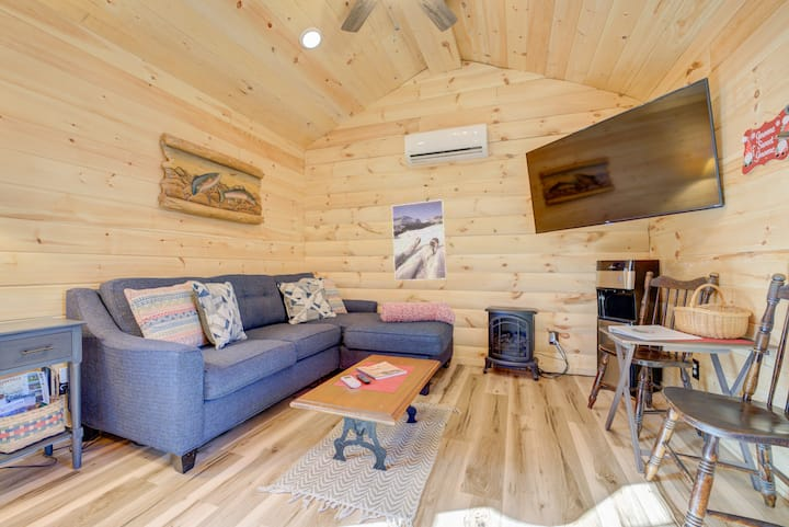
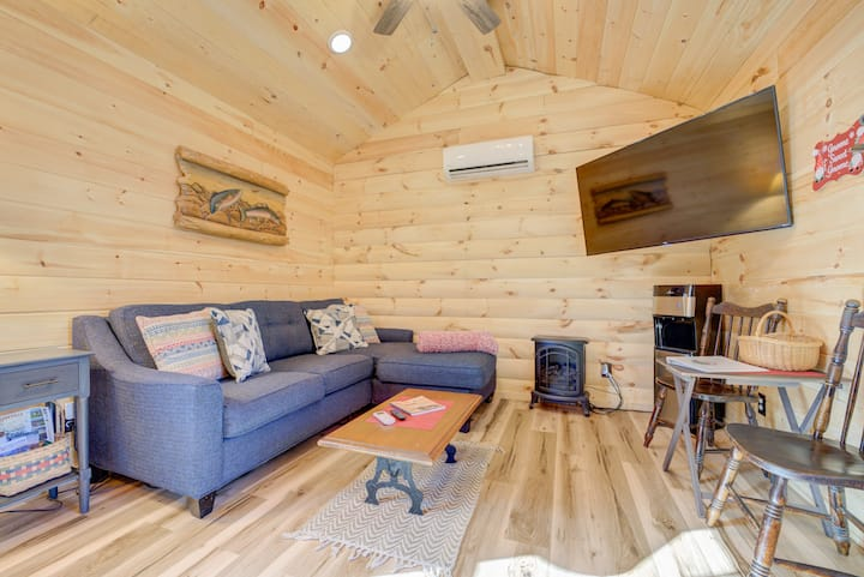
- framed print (418, 241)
